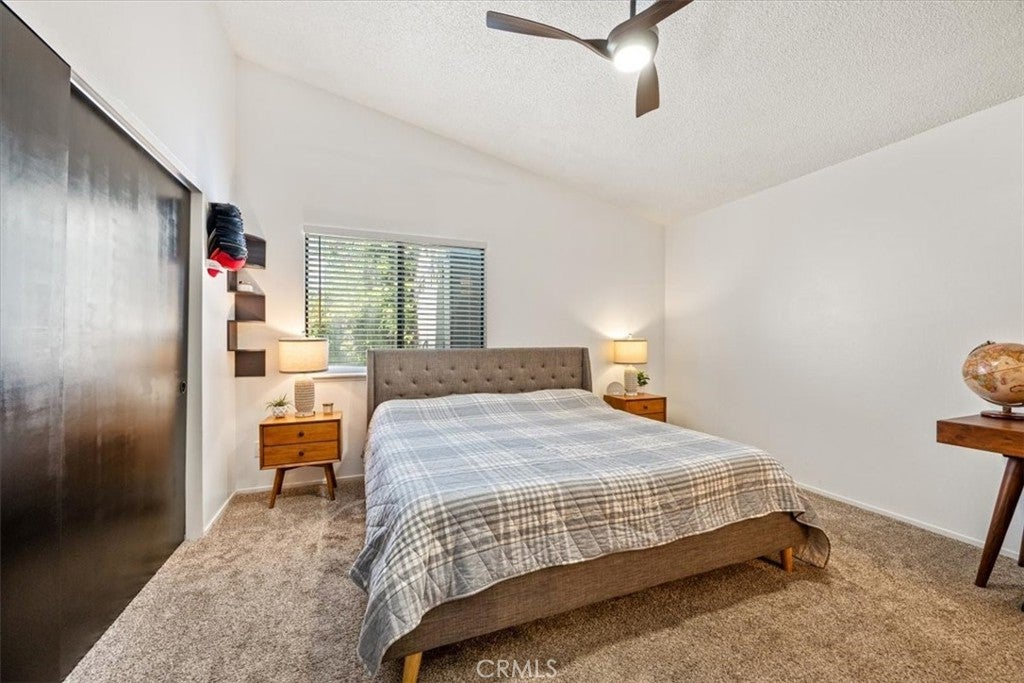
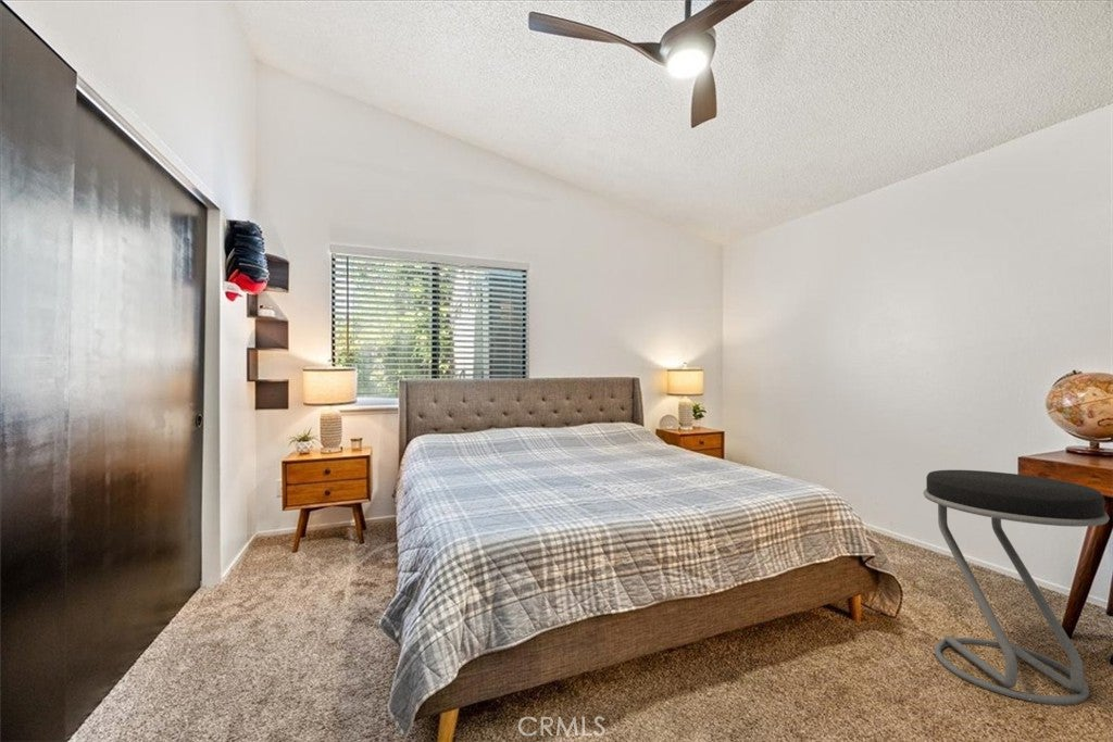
+ stool (1017, 571)
